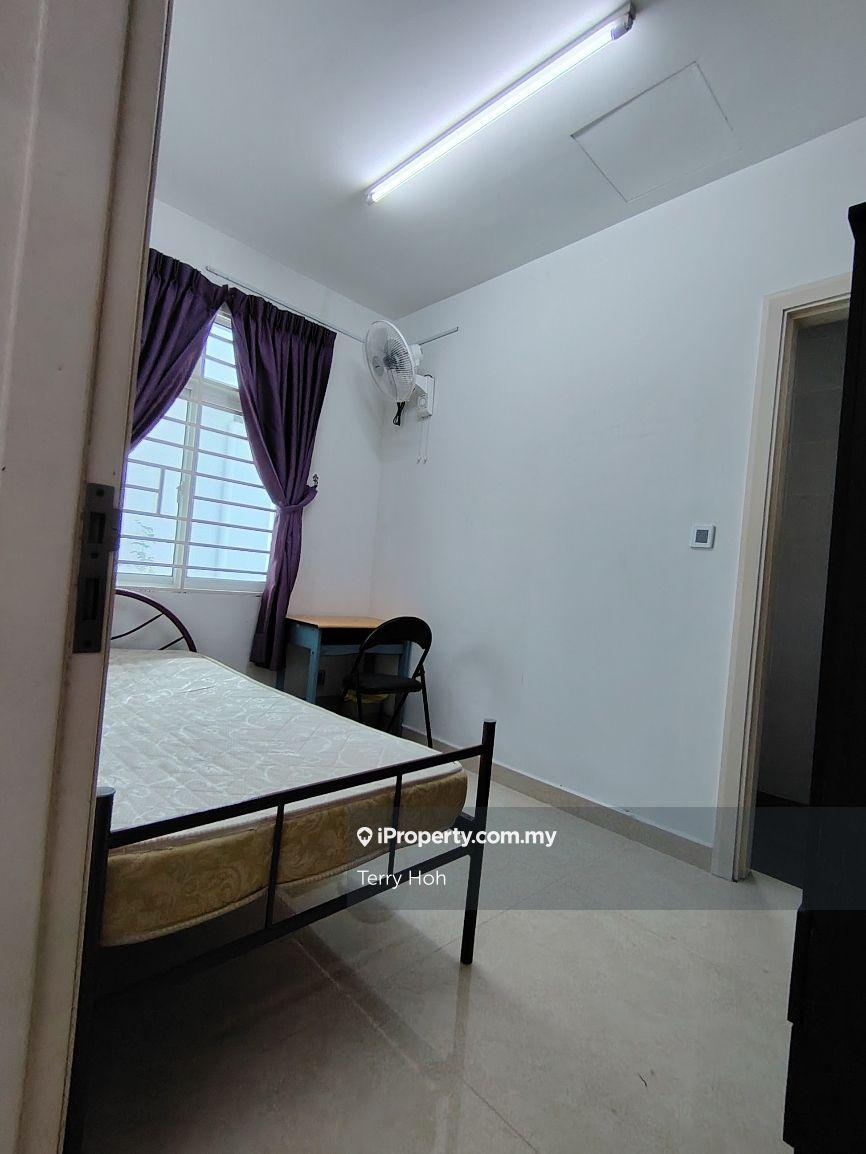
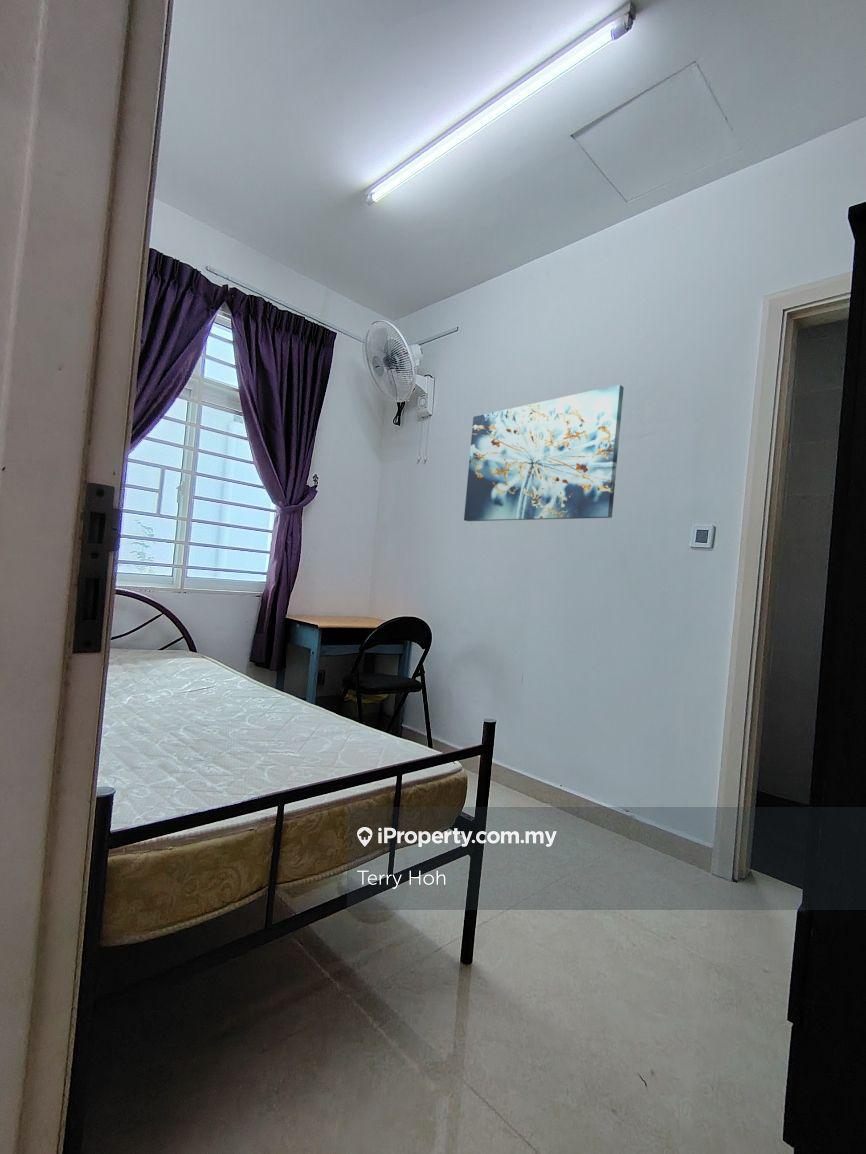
+ wall art (534, 461)
